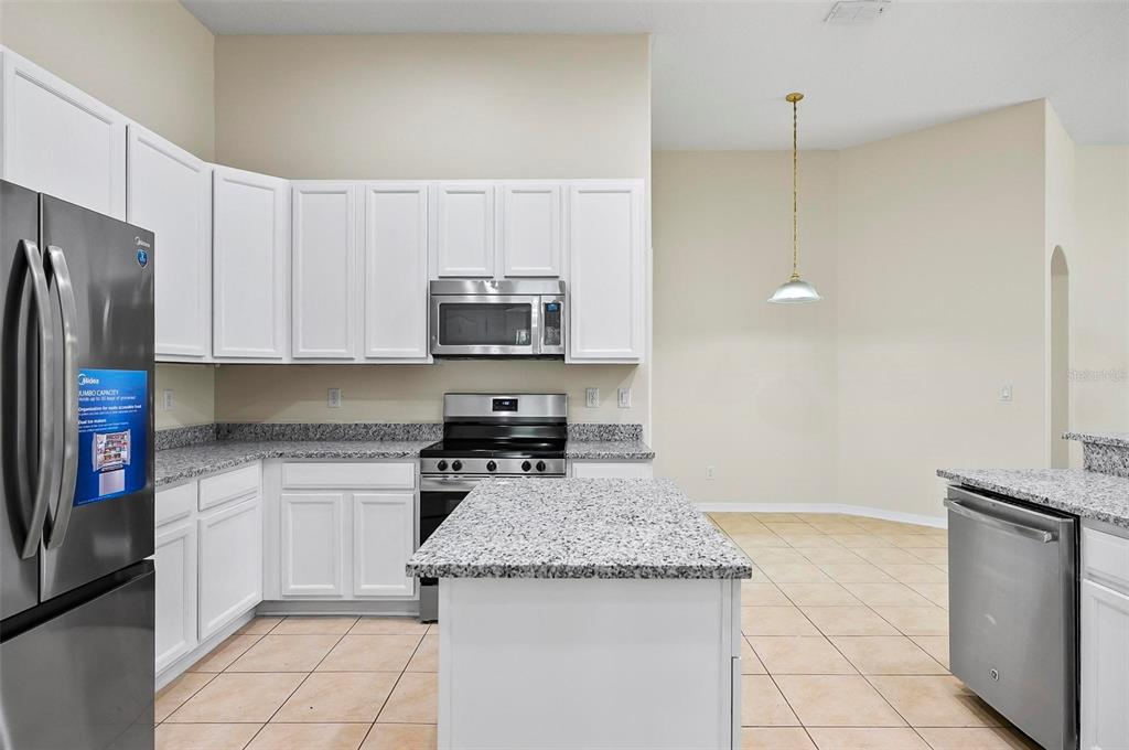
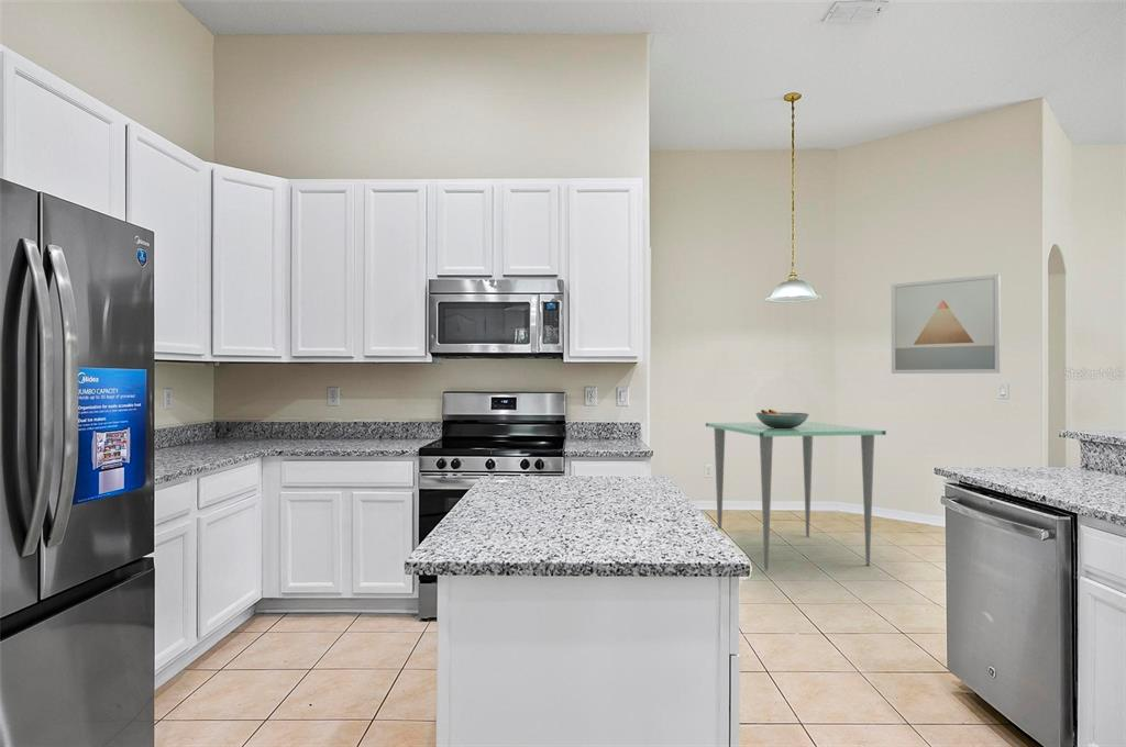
+ fruit bowl (782, 417)
+ dining table (804, 486)
+ wall art (942, 326)
